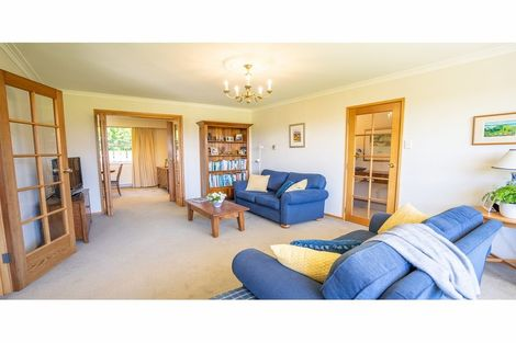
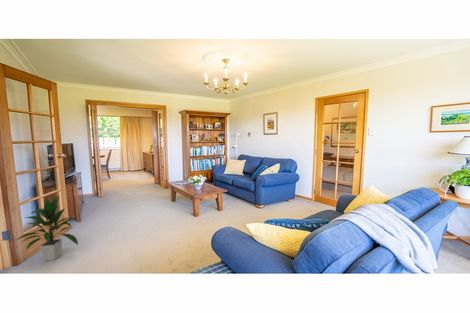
+ indoor plant (51, 229)
